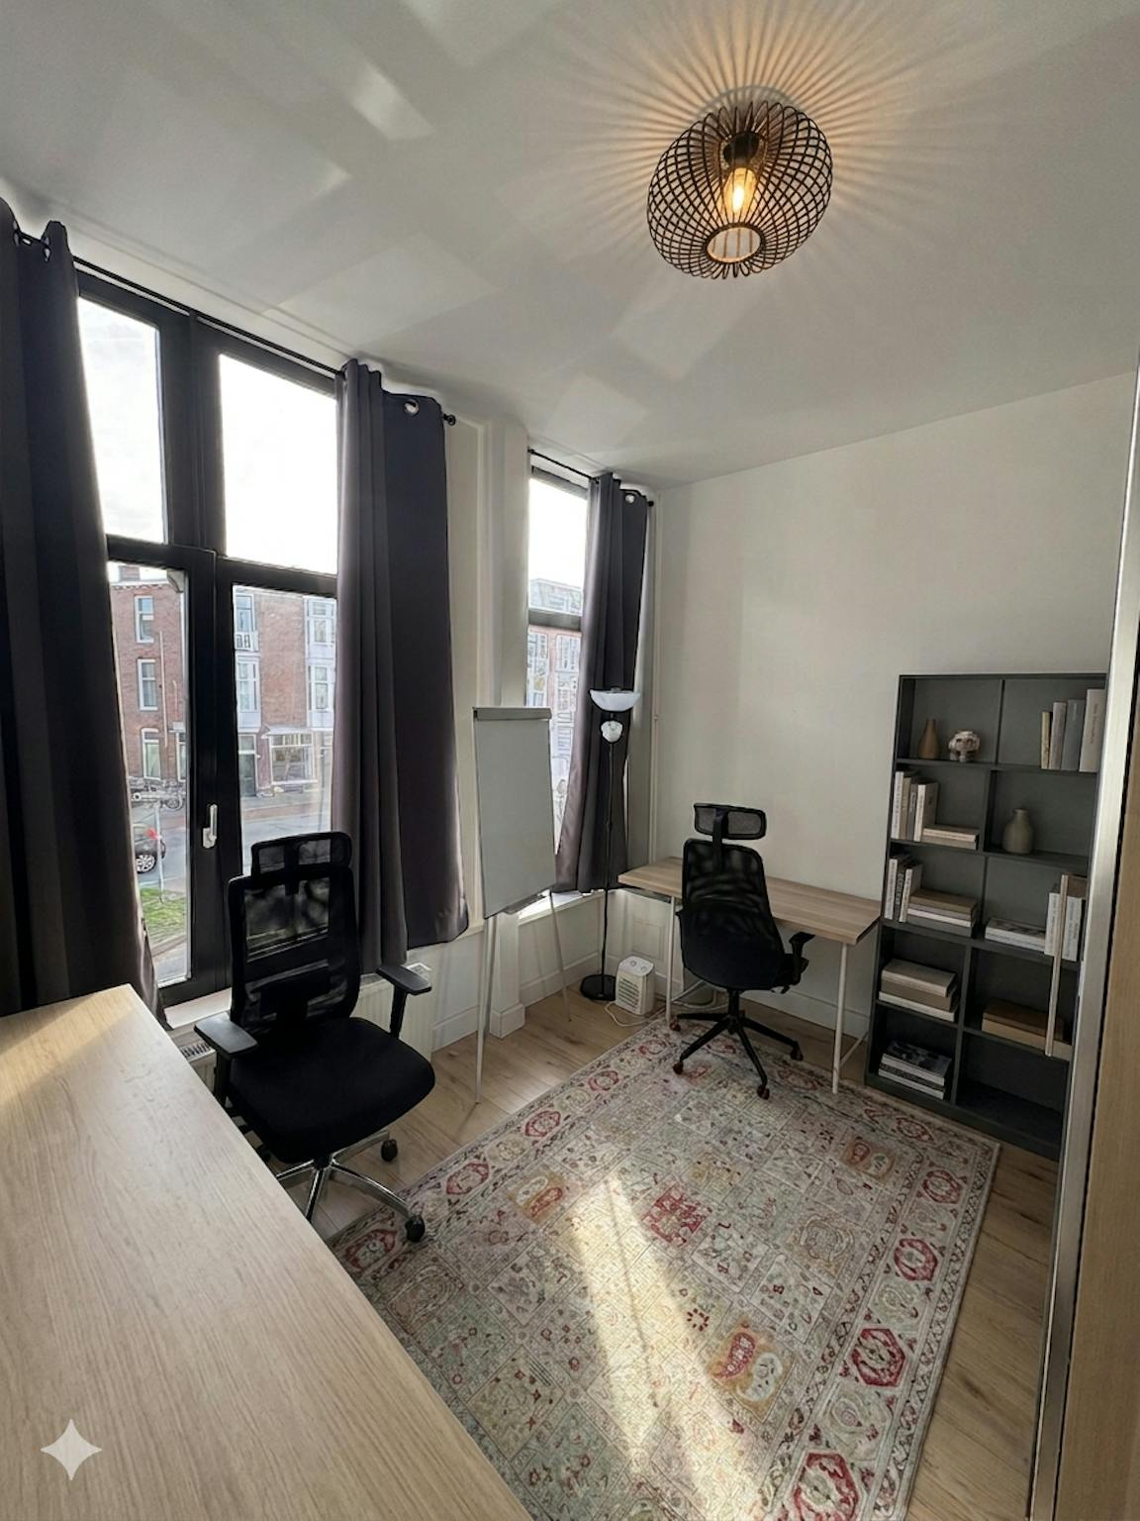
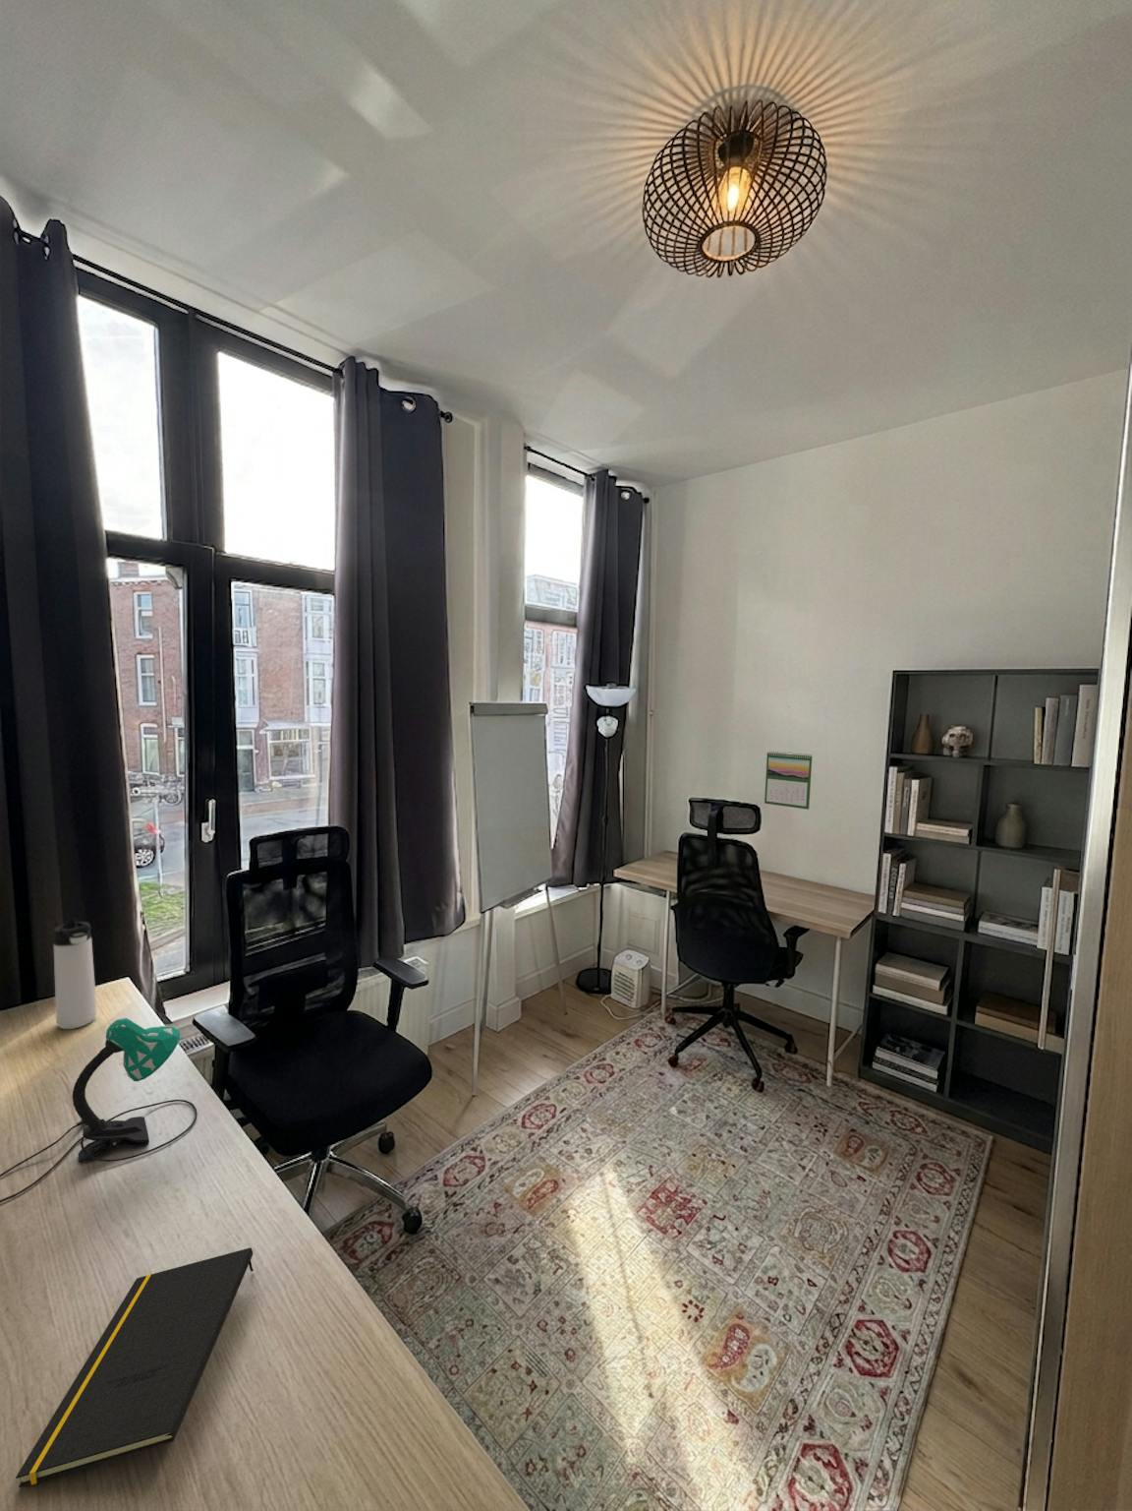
+ desk lamp (88, 1079)
+ calendar (787, 779)
+ thermos bottle (76, 974)
+ notepad (152, 1349)
